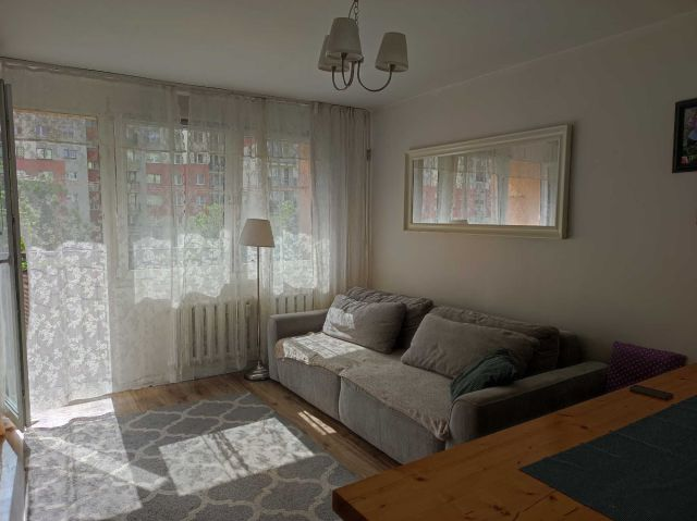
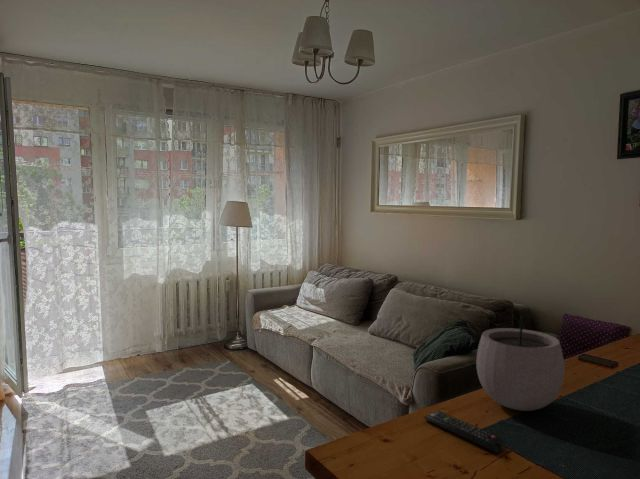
+ plant pot (519, 356)
+ remote control (461, 429)
